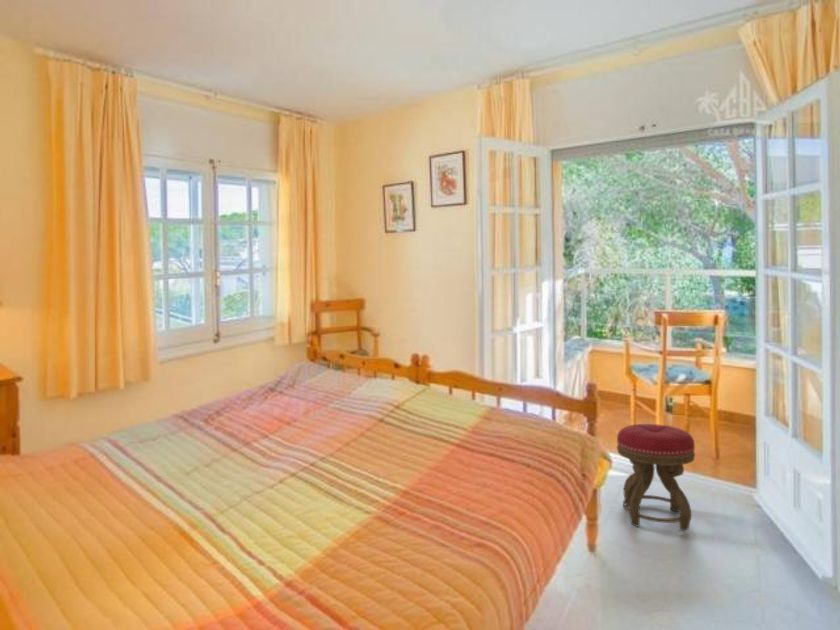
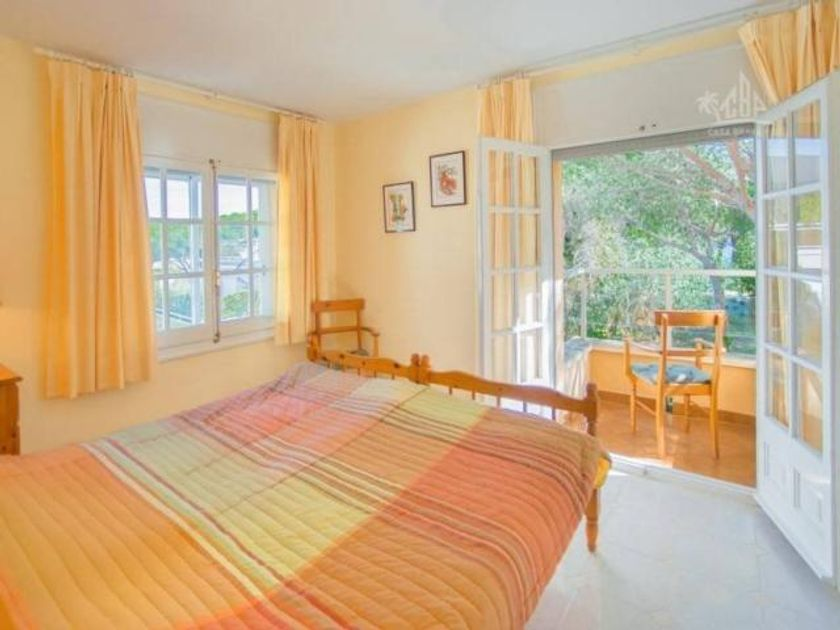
- stool (653, 473)
